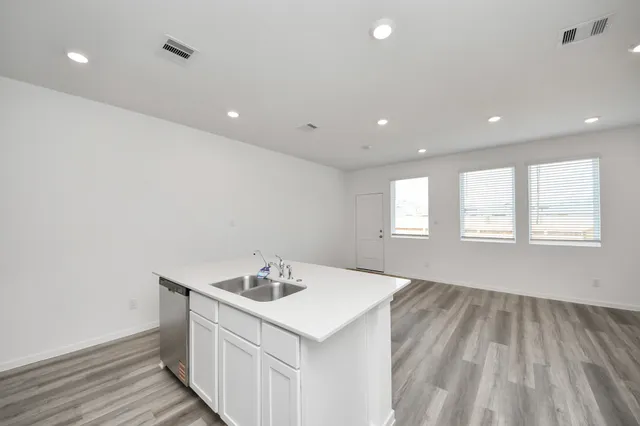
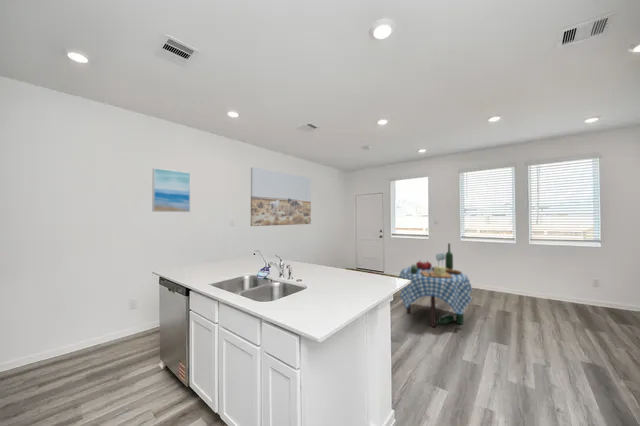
+ wall art (284, 199)
+ wall art (172, 191)
+ dining table (433, 280)
